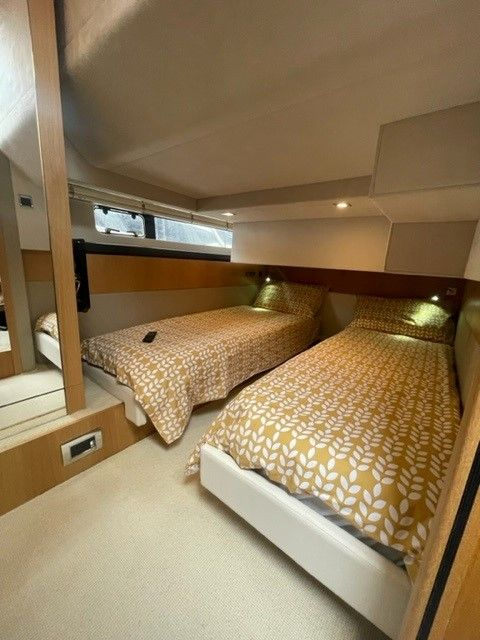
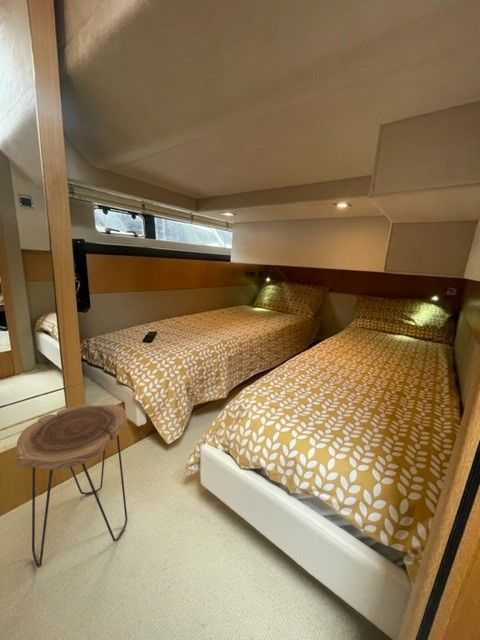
+ side table (77, 481)
